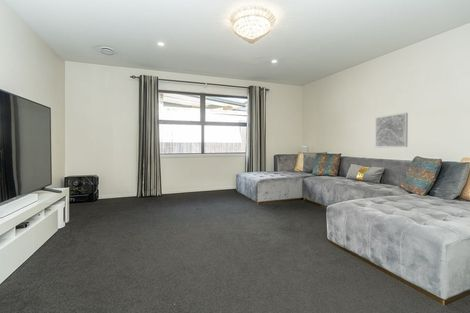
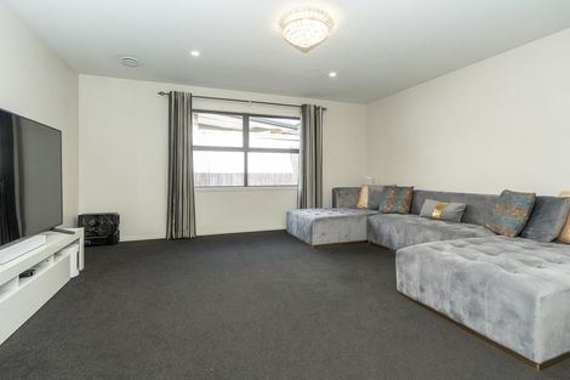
- wall art (390, 131)
